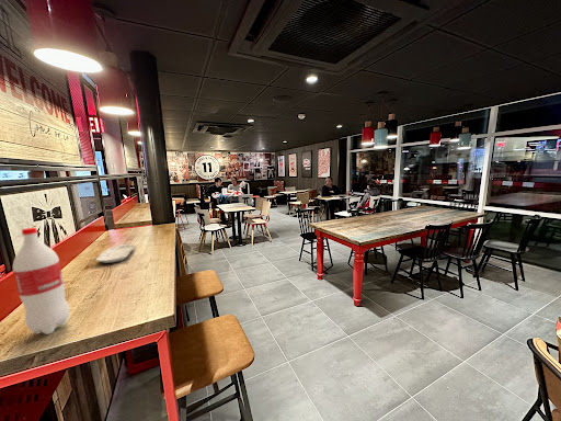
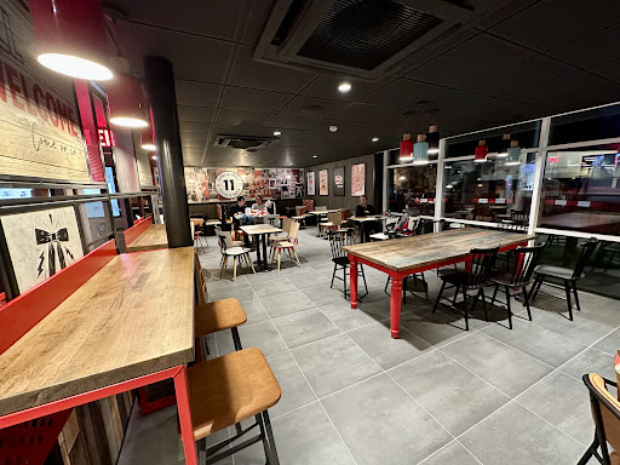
- food tray (117, 253)
- soda bottle (41, 281)
